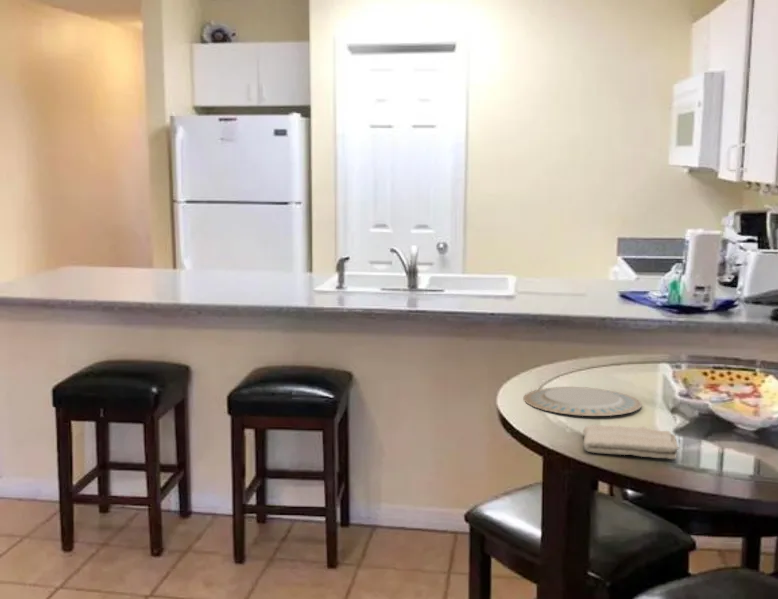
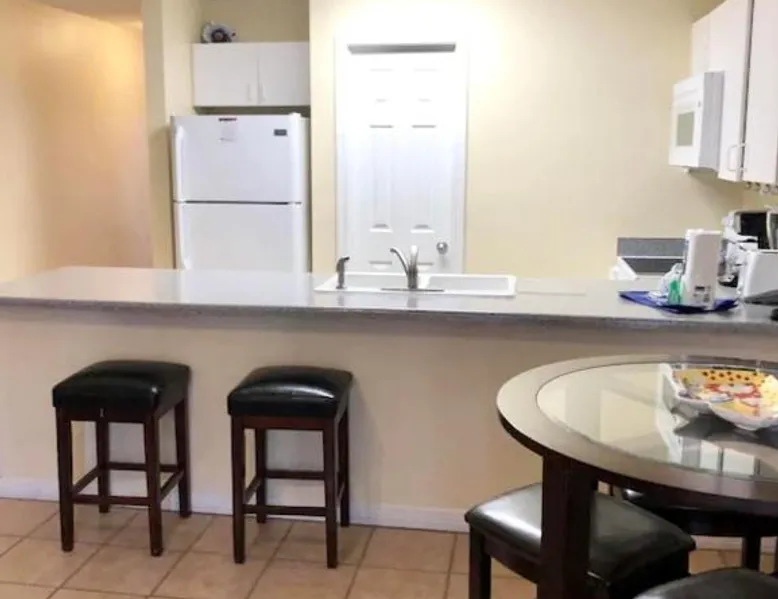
- washcloth (629, 440)
- chinaware (581, 398)
